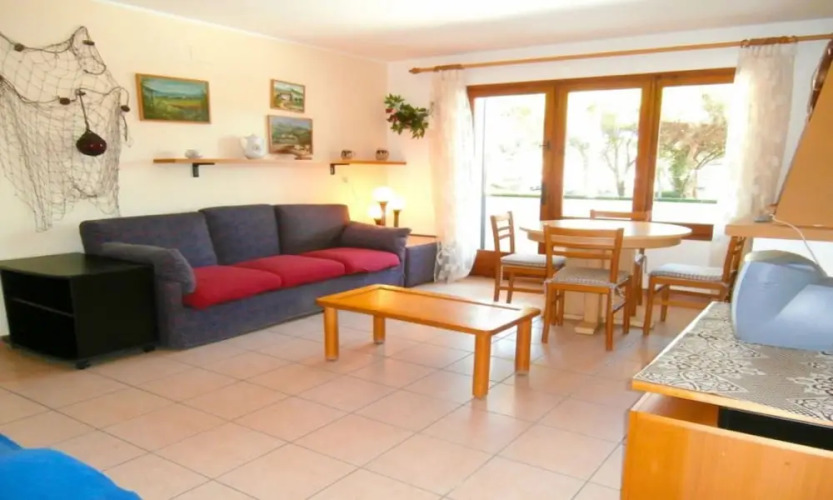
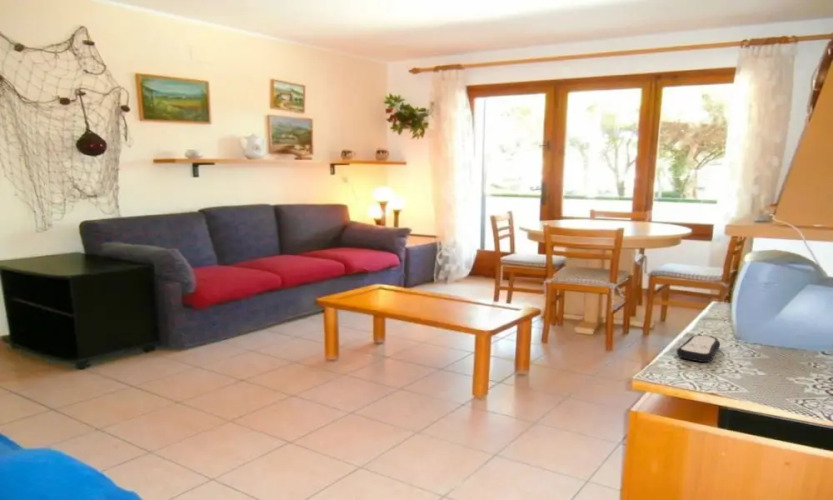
+ remote control (699, 347)
